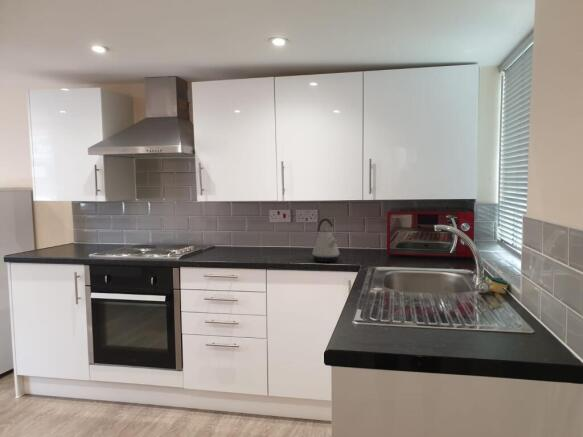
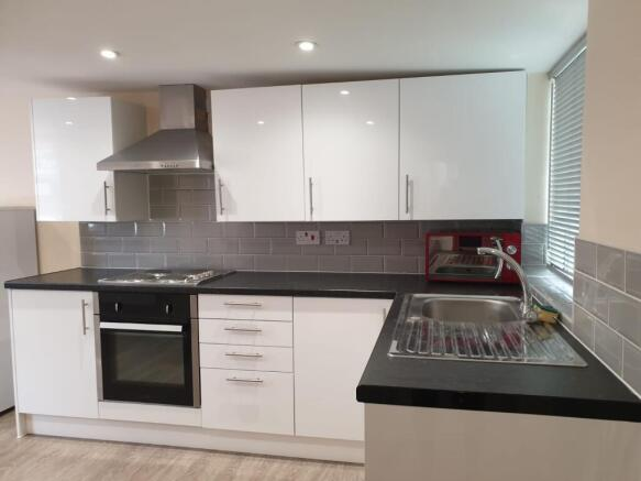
- kettle (326, 239)
